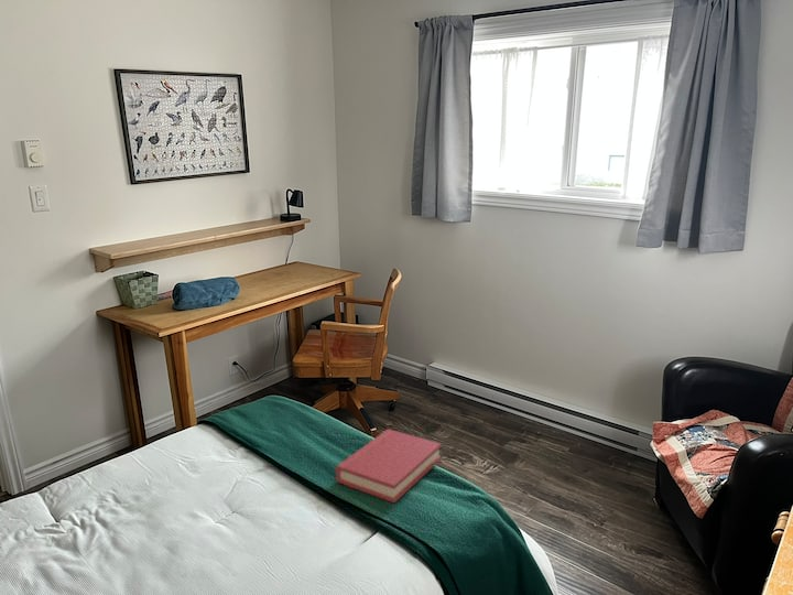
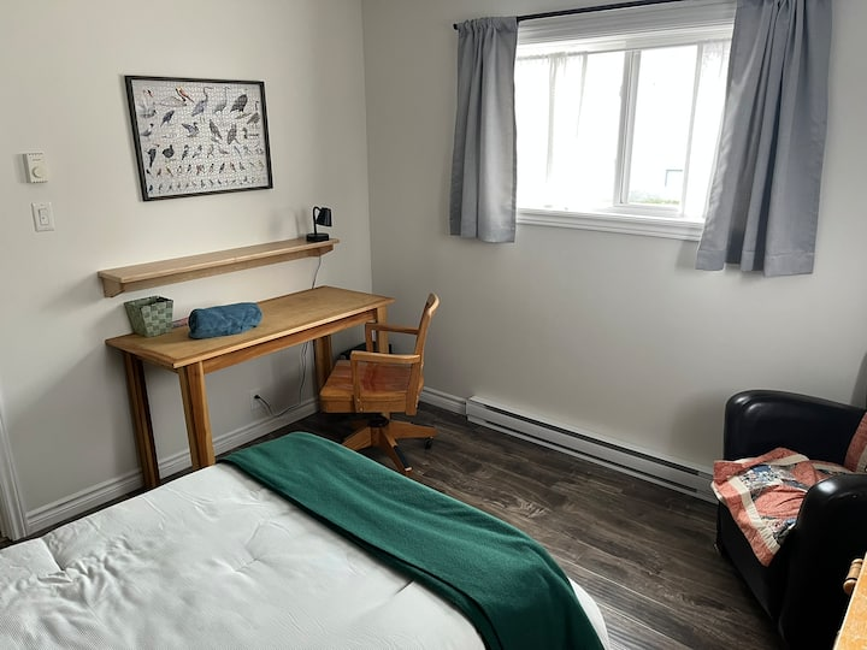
- hardback book (390, 462)
